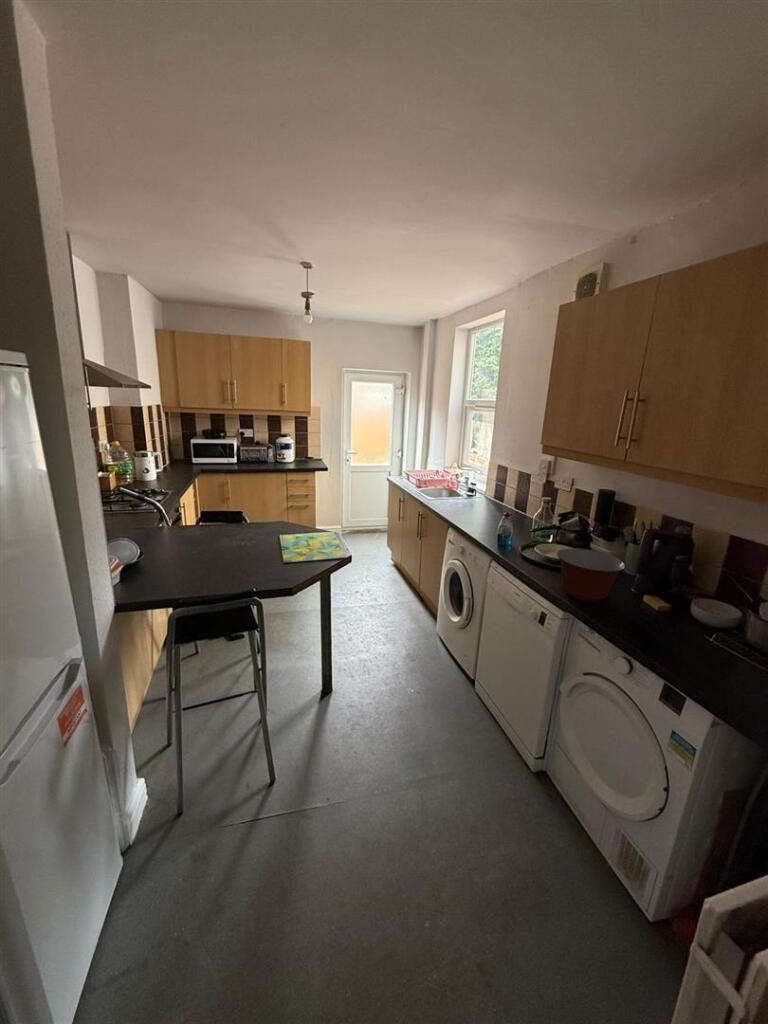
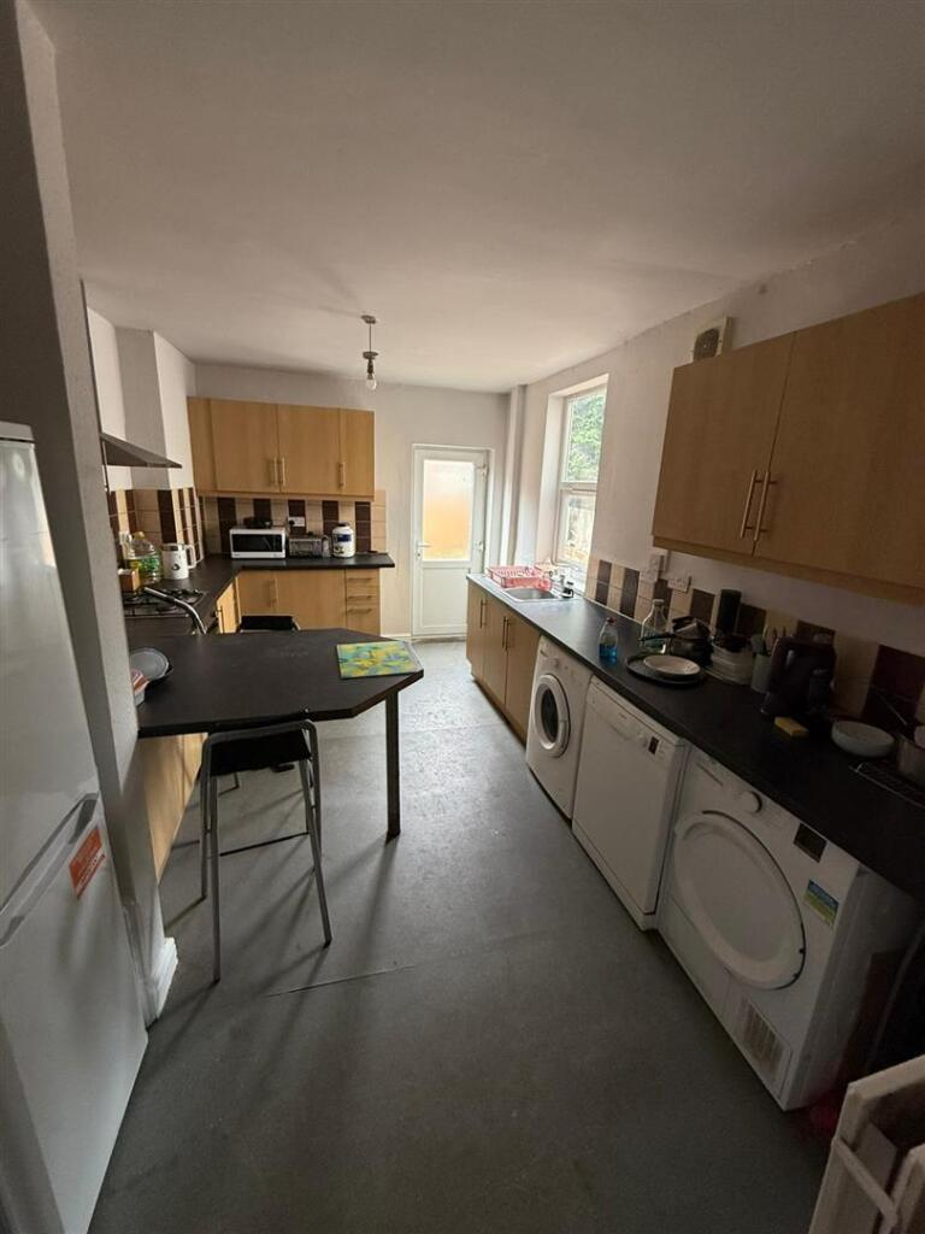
- mixing bowl (586, 576)
